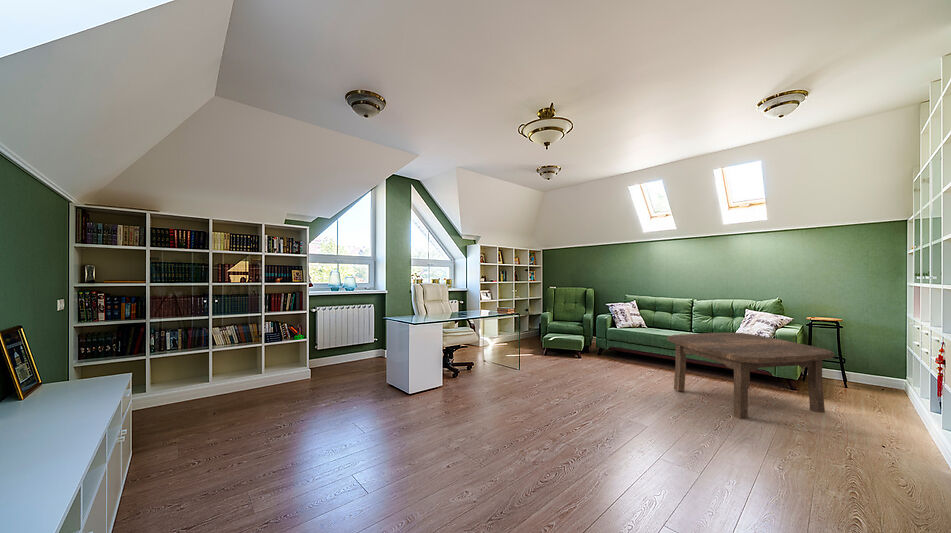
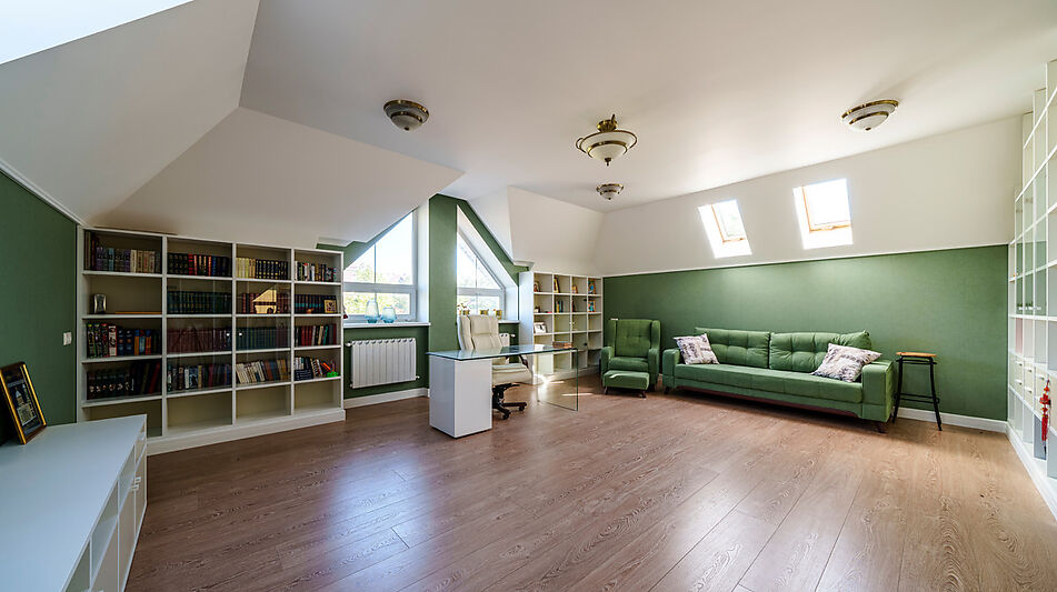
- coffee table (742, 371)
